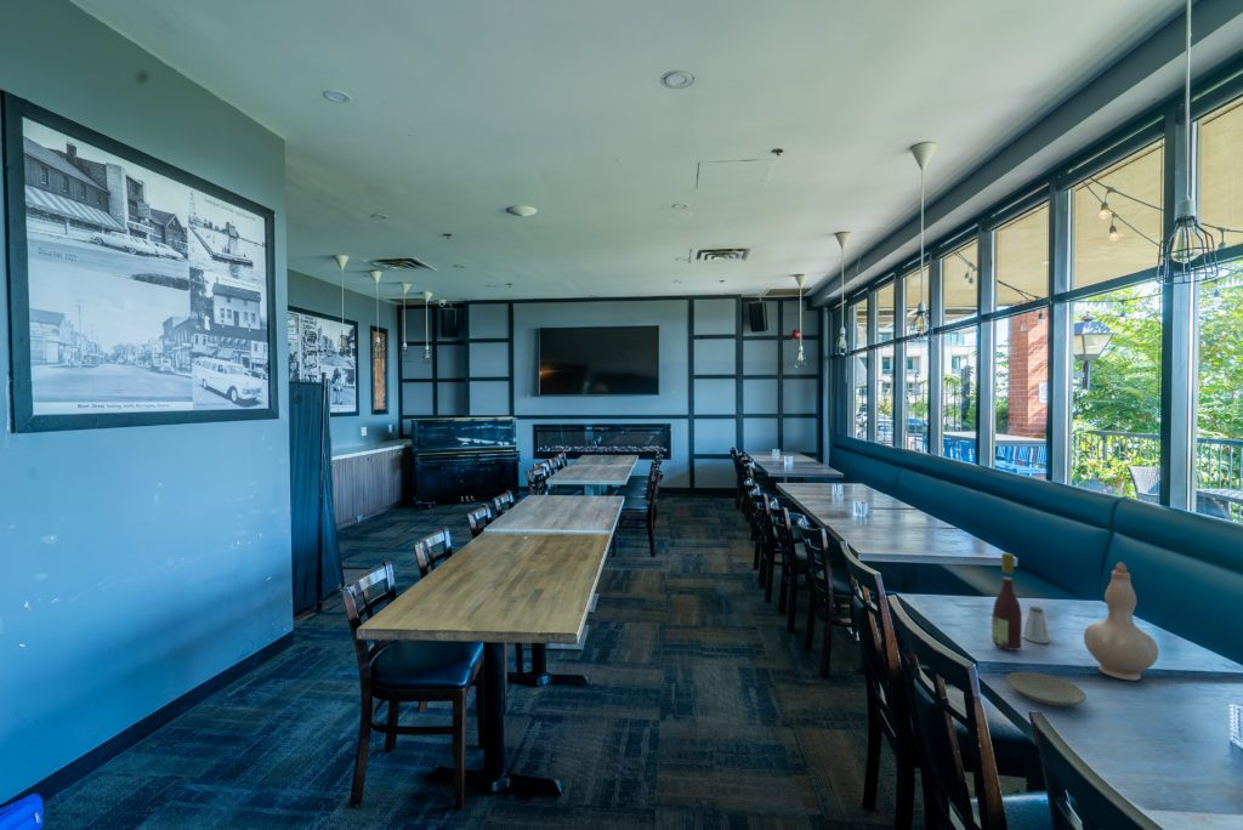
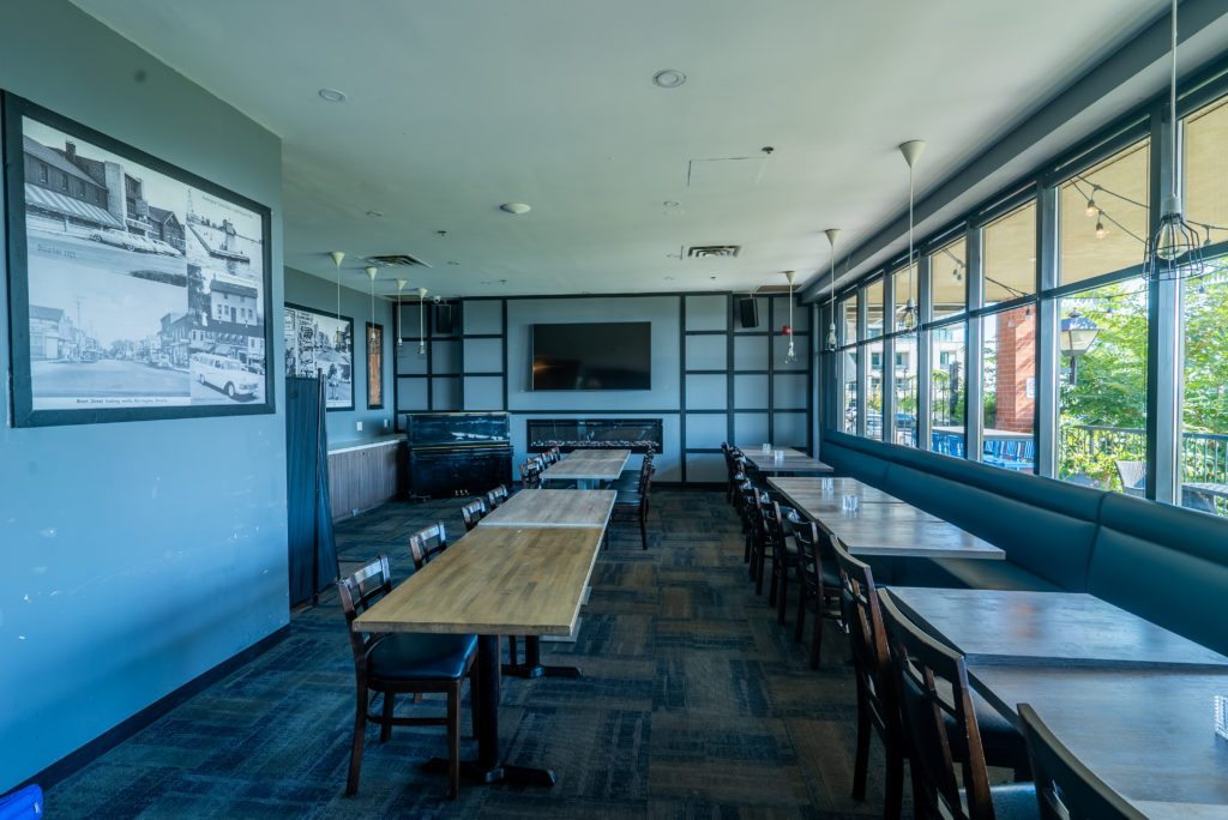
- wine bottle (1006, 601)
- plate (1044, 690)
- vase (1120, 618)
- saltshaker (1035, 622)
